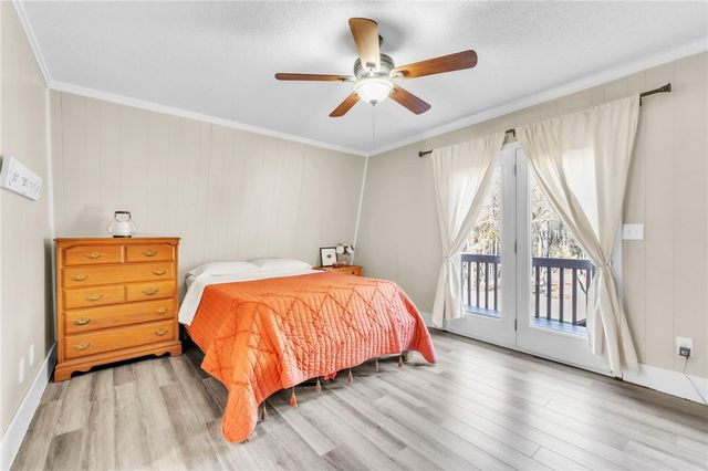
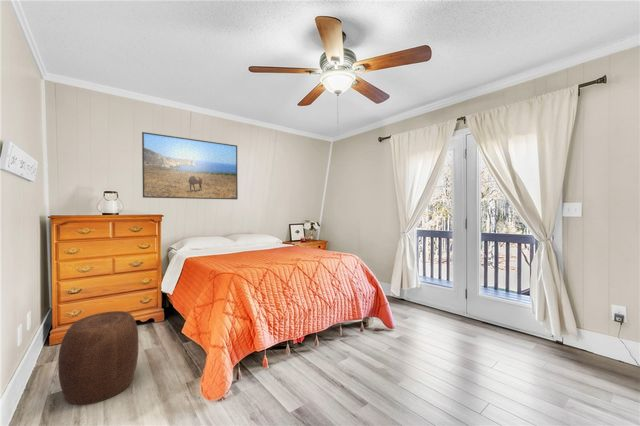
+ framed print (194, 169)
+ stool (101, 353)
